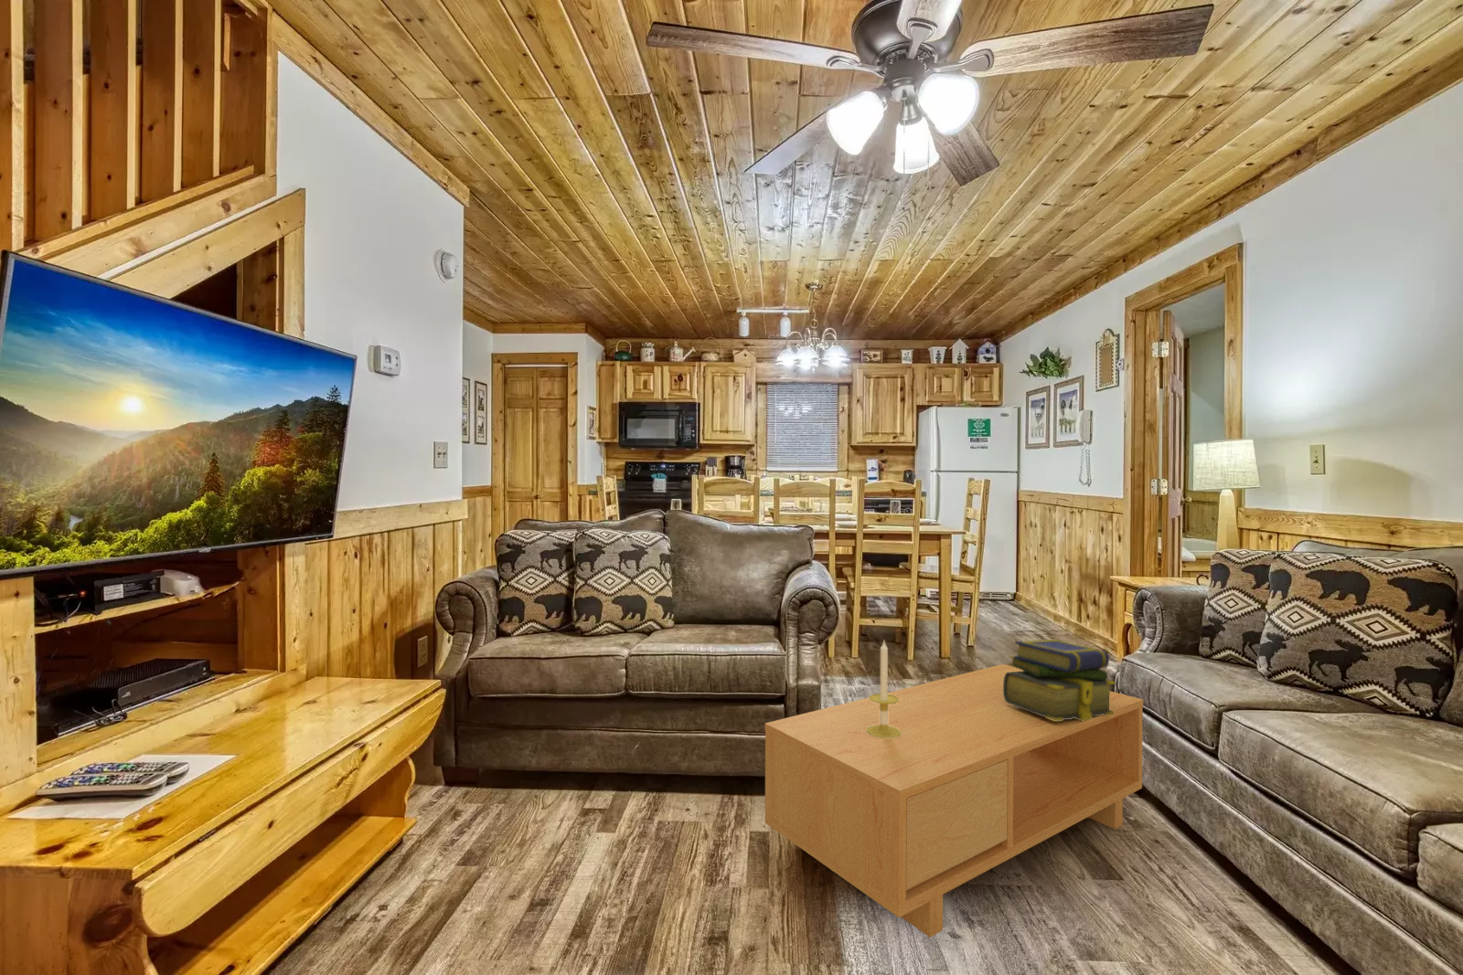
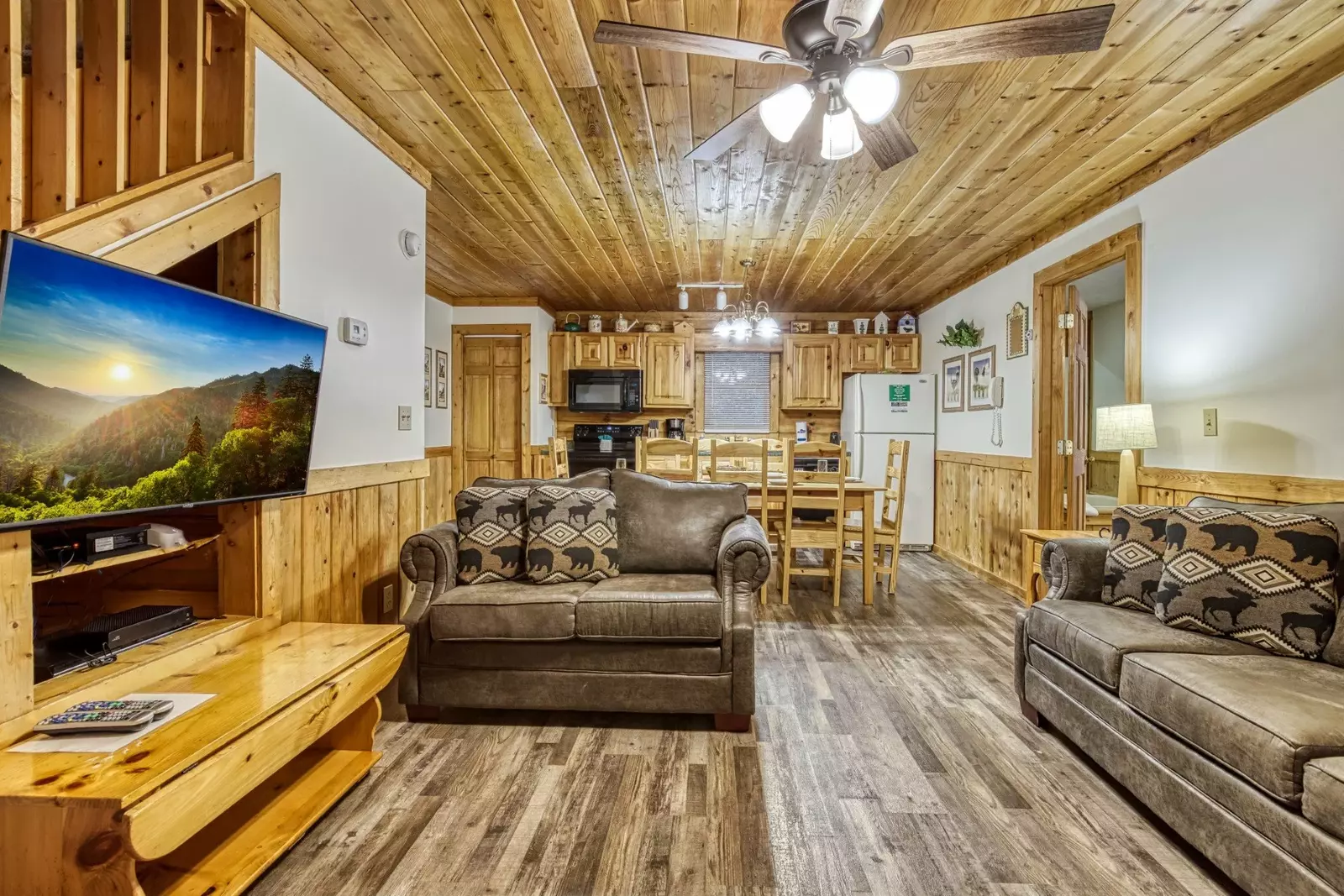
- coffee table (963, 773)
- candle (883, 684)
- stack of books (1058, 675)
